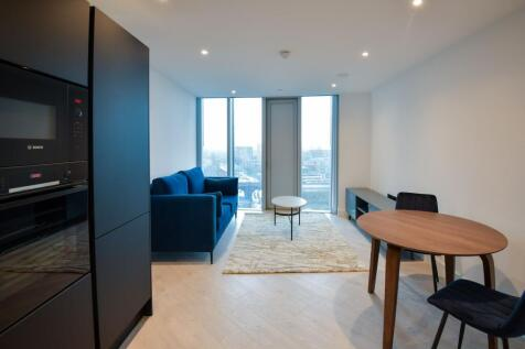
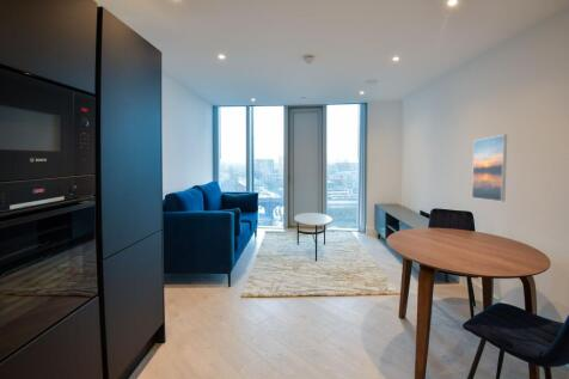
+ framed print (488, 169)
